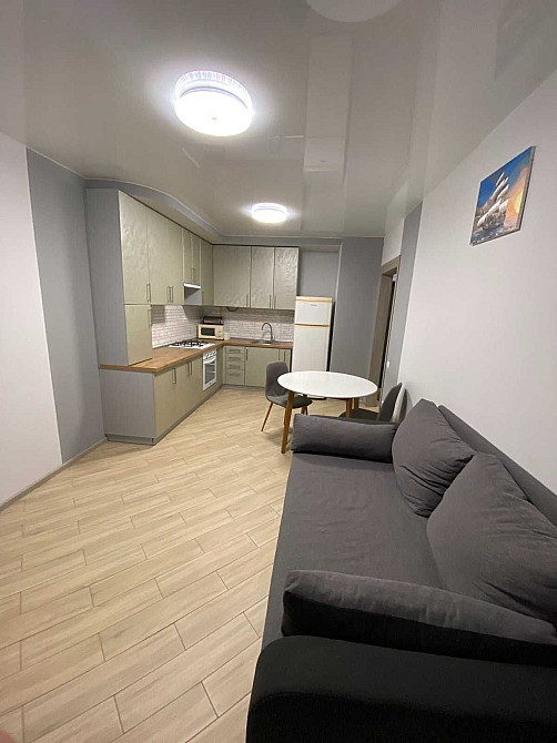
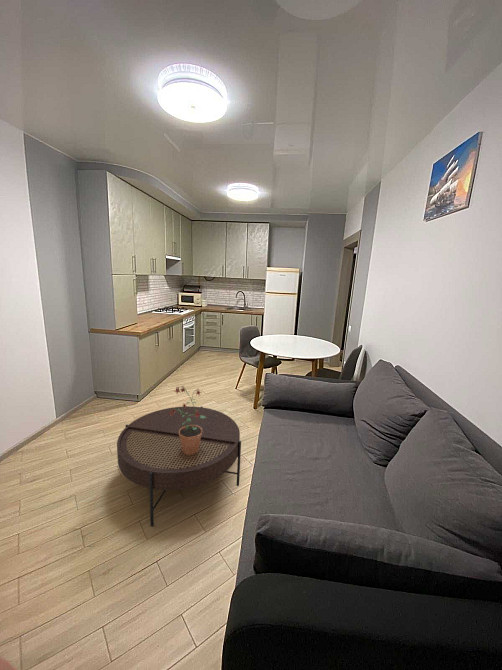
+ coffee table (181, 454)
+ potted plant (189, 418)
